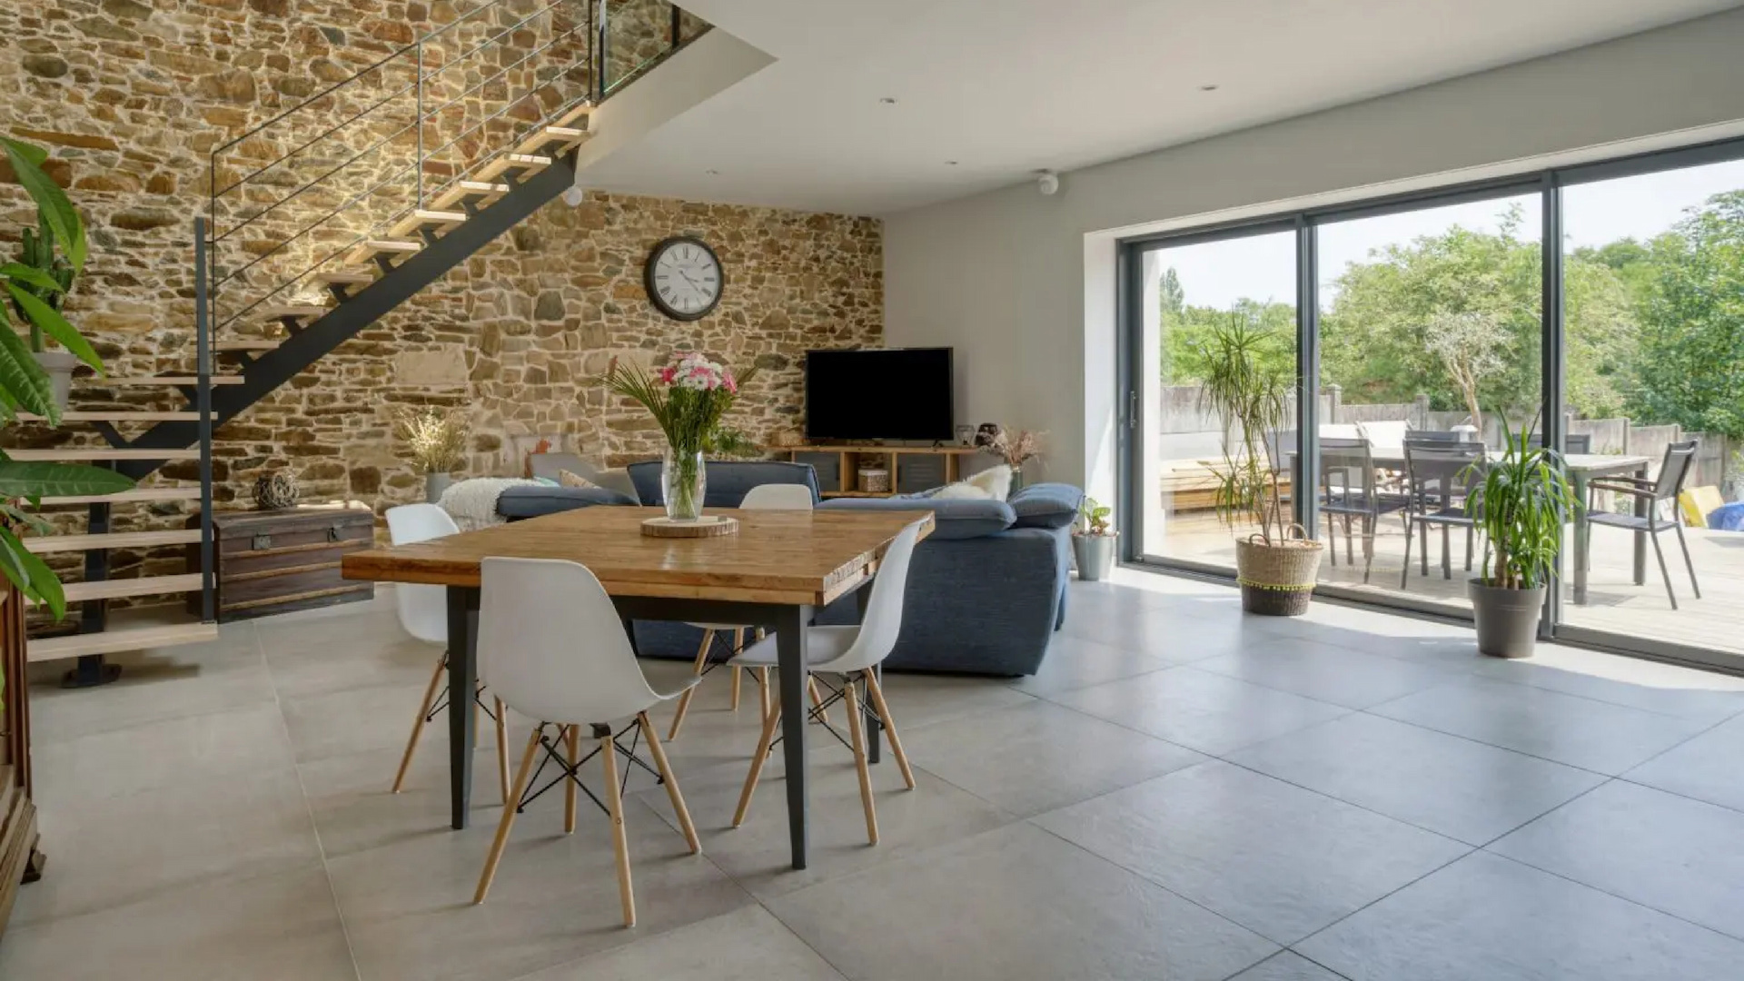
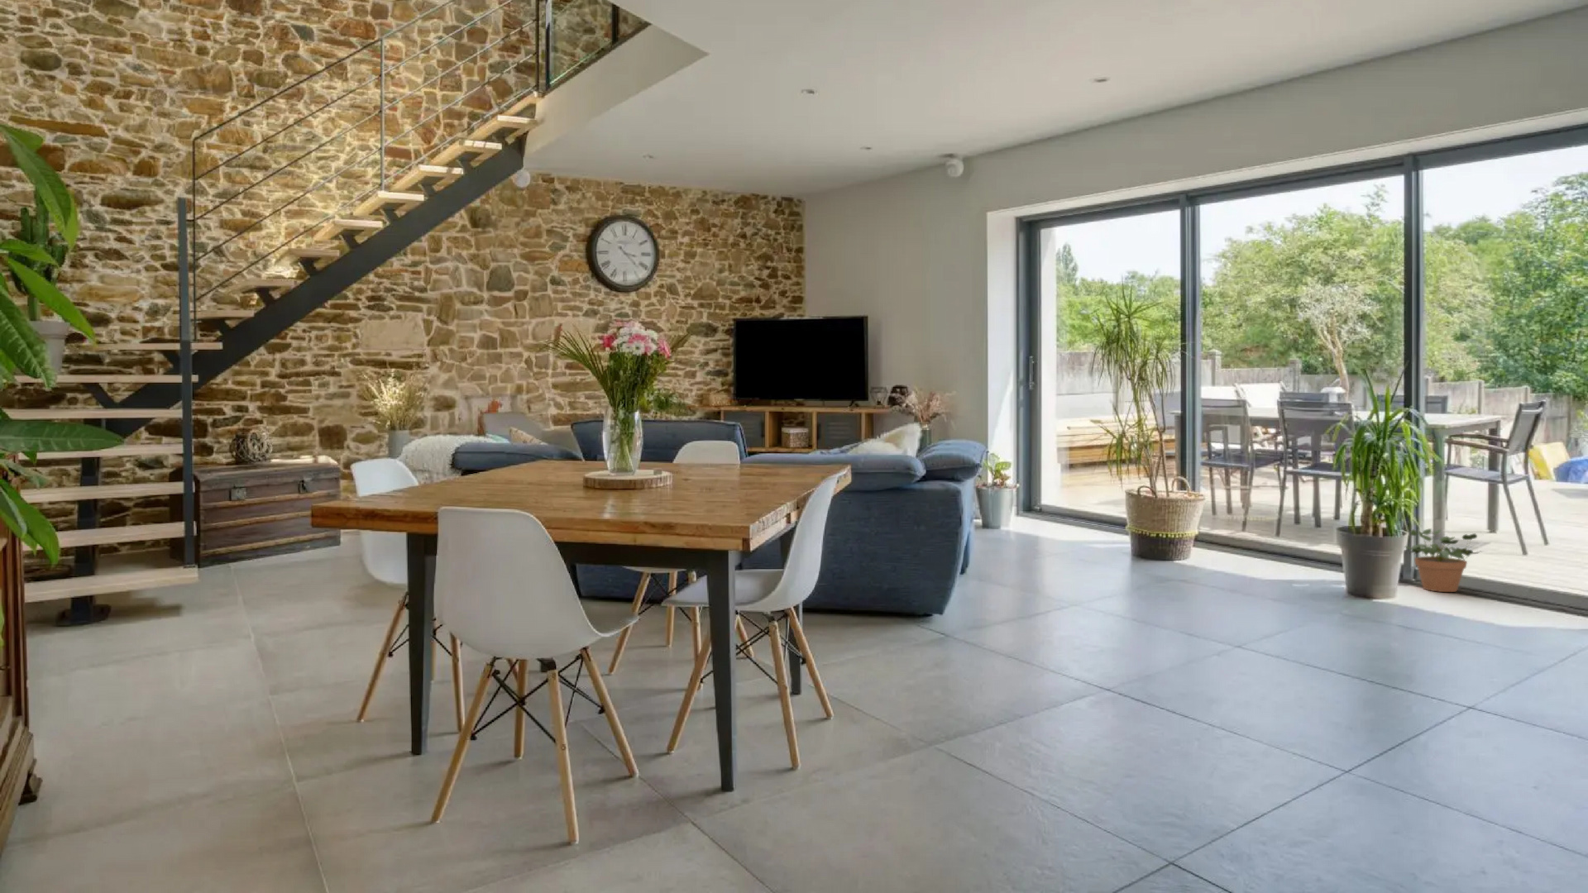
+ potted plant (1446, 559)
